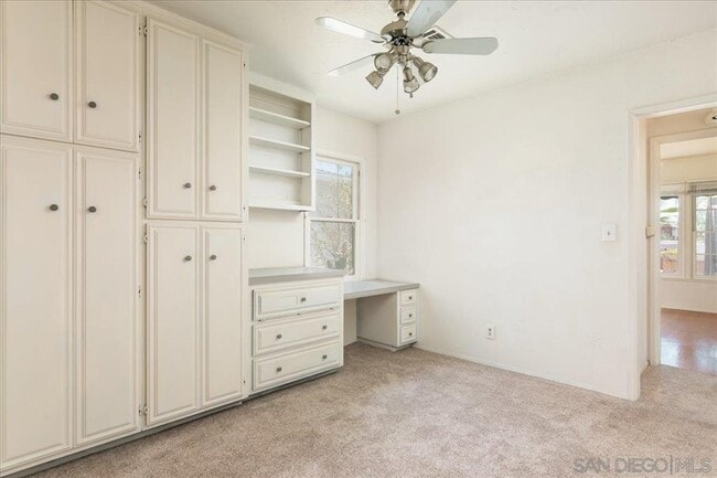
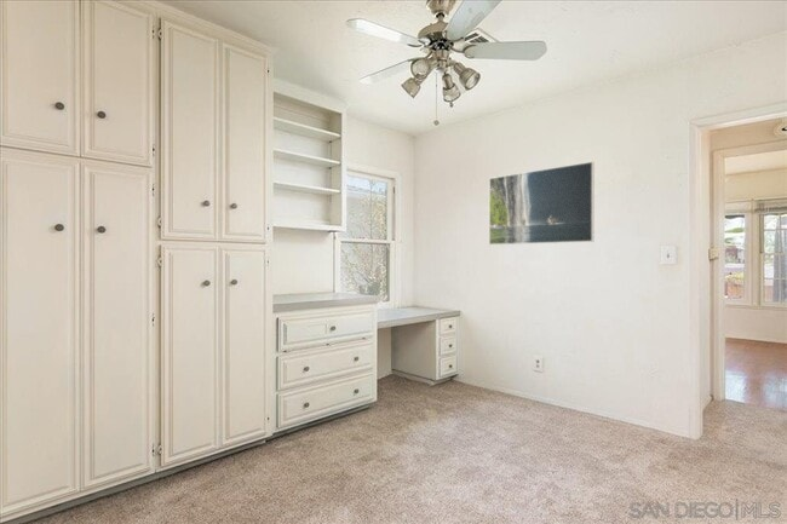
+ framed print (536, 207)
